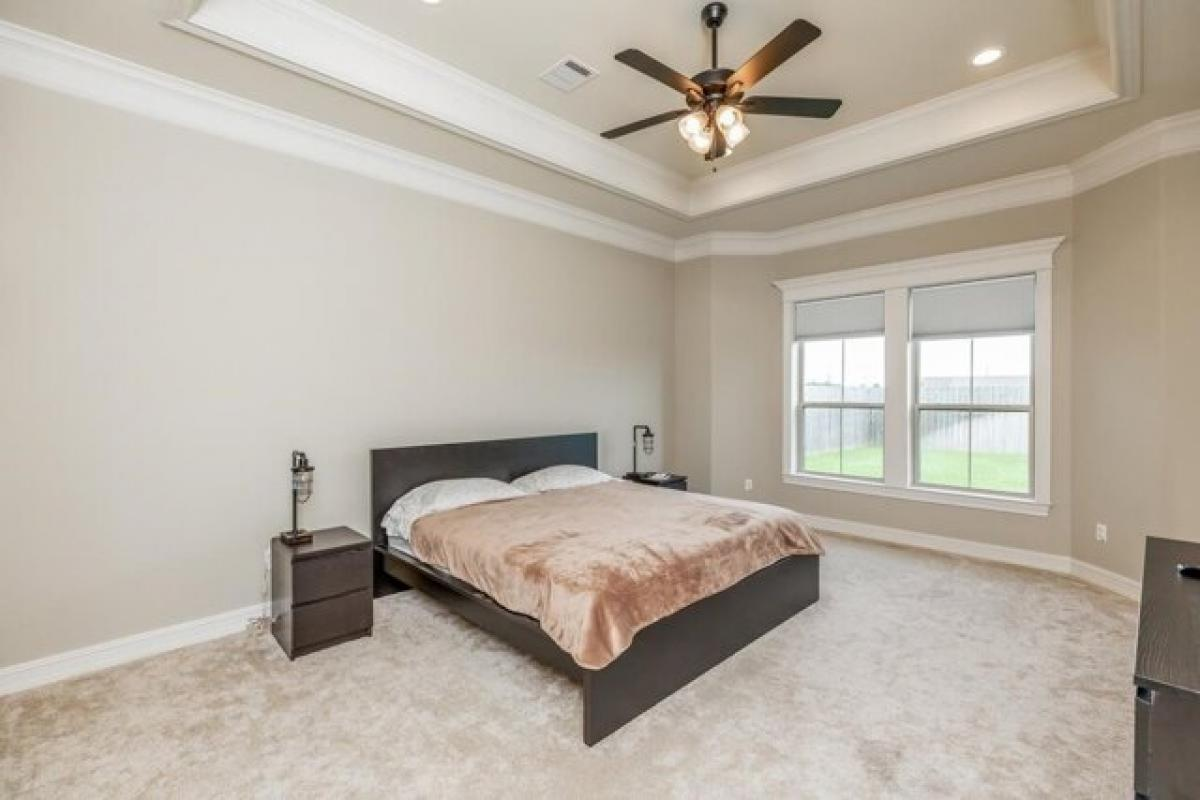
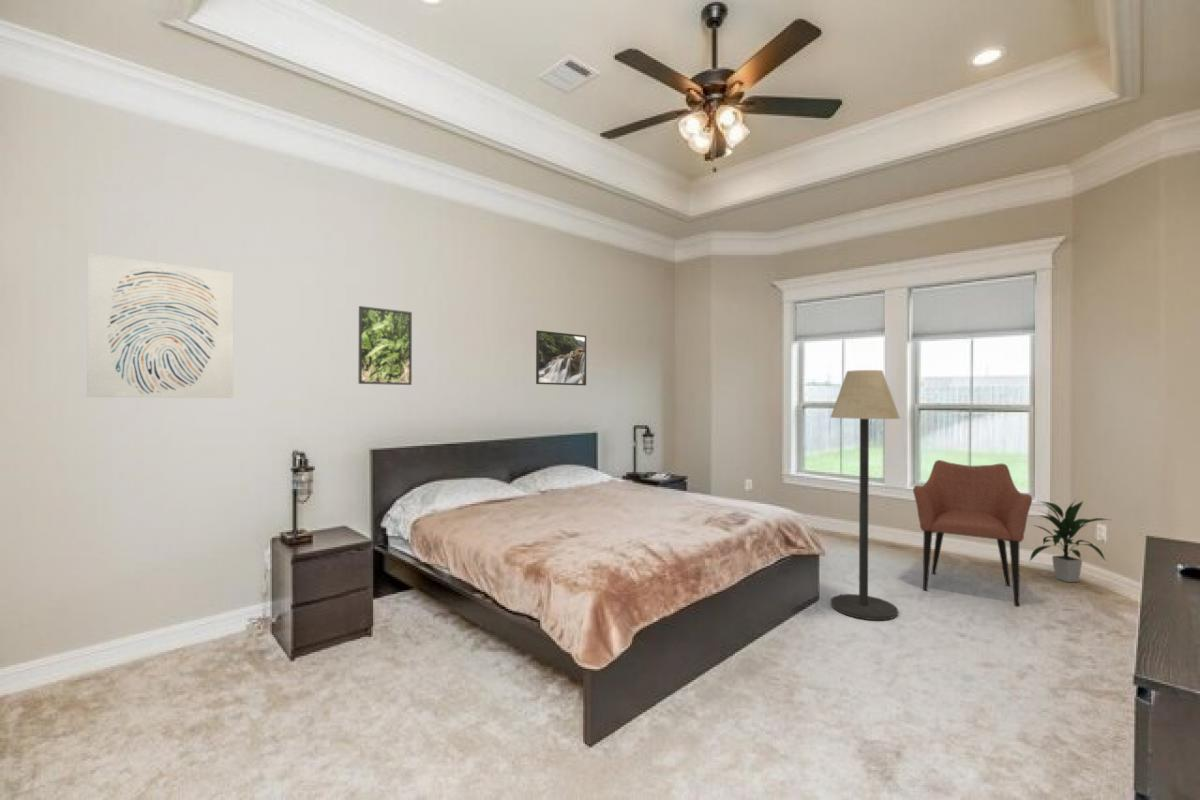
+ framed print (562, 358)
+ indoor plant (1063, 538)
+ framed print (385, 346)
+ floor lamp (864, 489)
+ armchair (969, 525)
+ wall art (165, 330)
